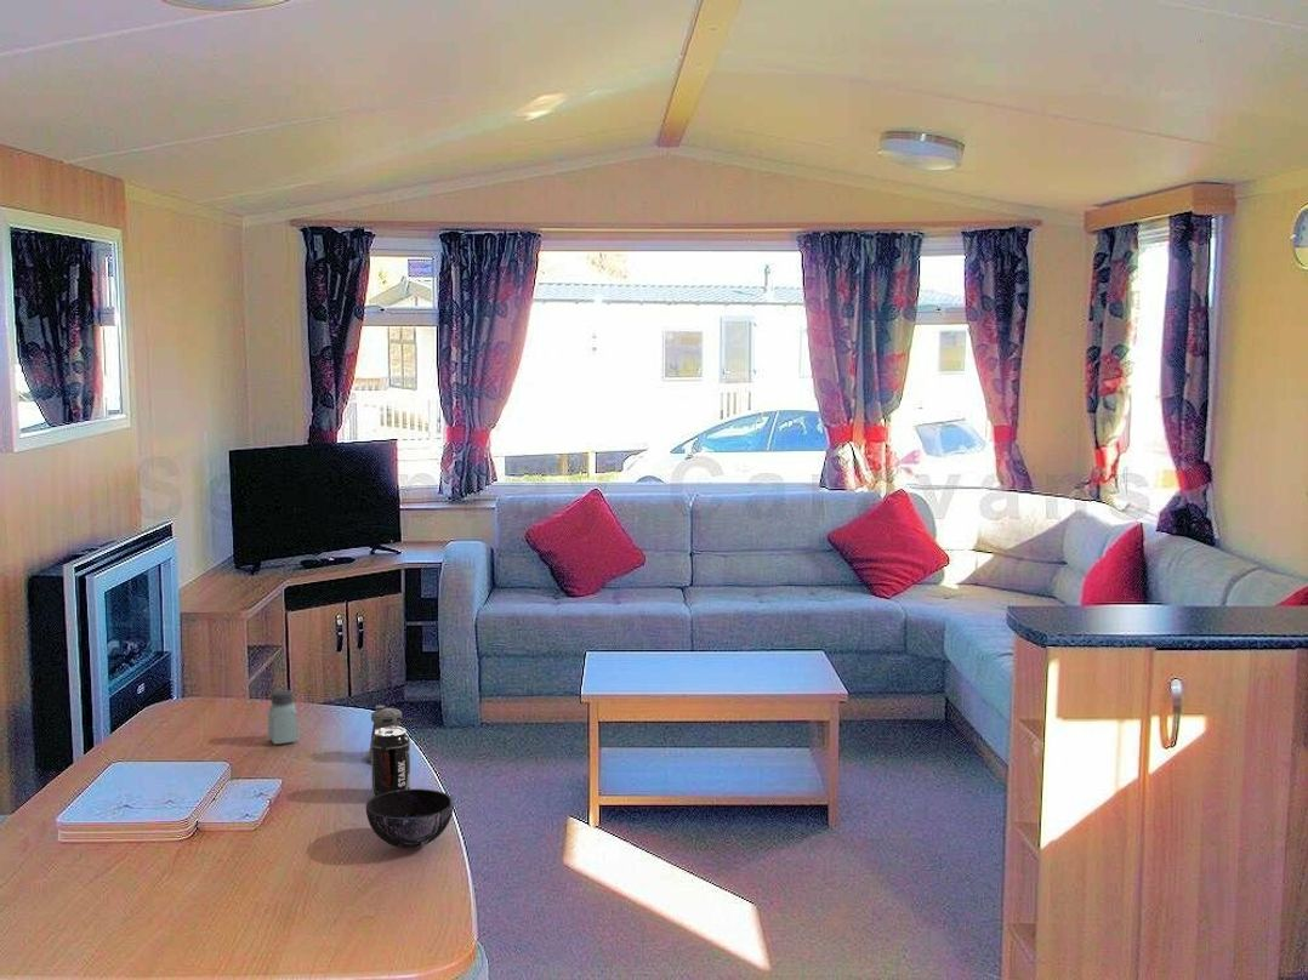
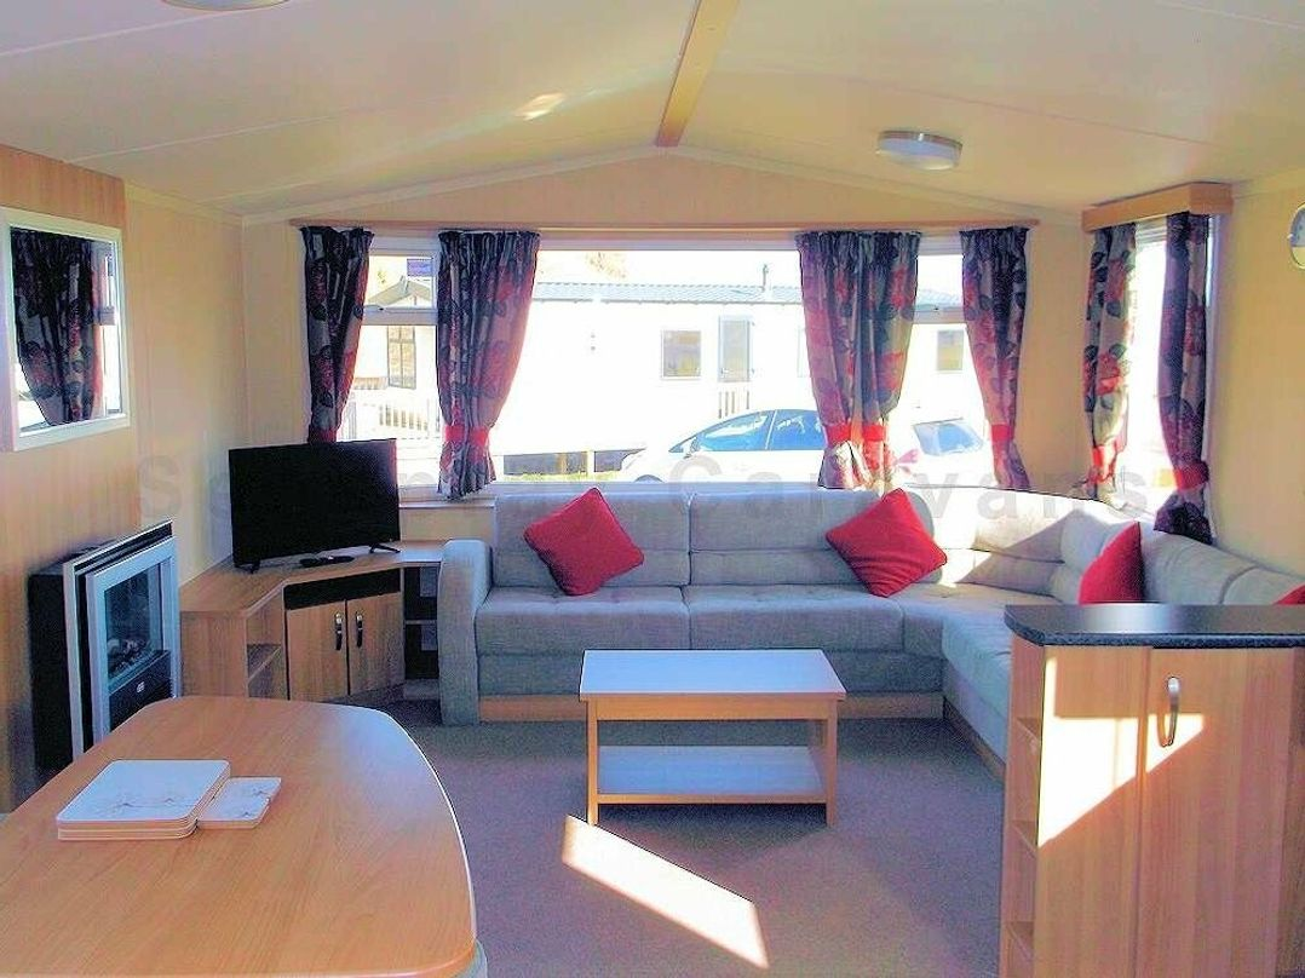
- beverage can (391, 763)
- saltshaker (281, 716)
- pepper shaker (386, 727)
- bowl (410, 824)
